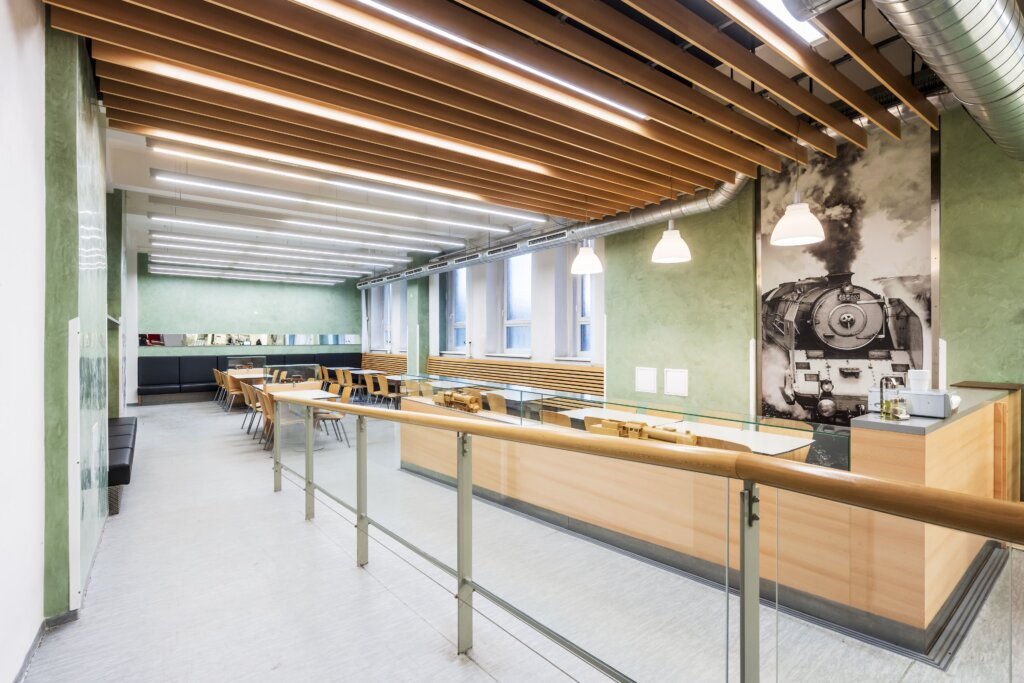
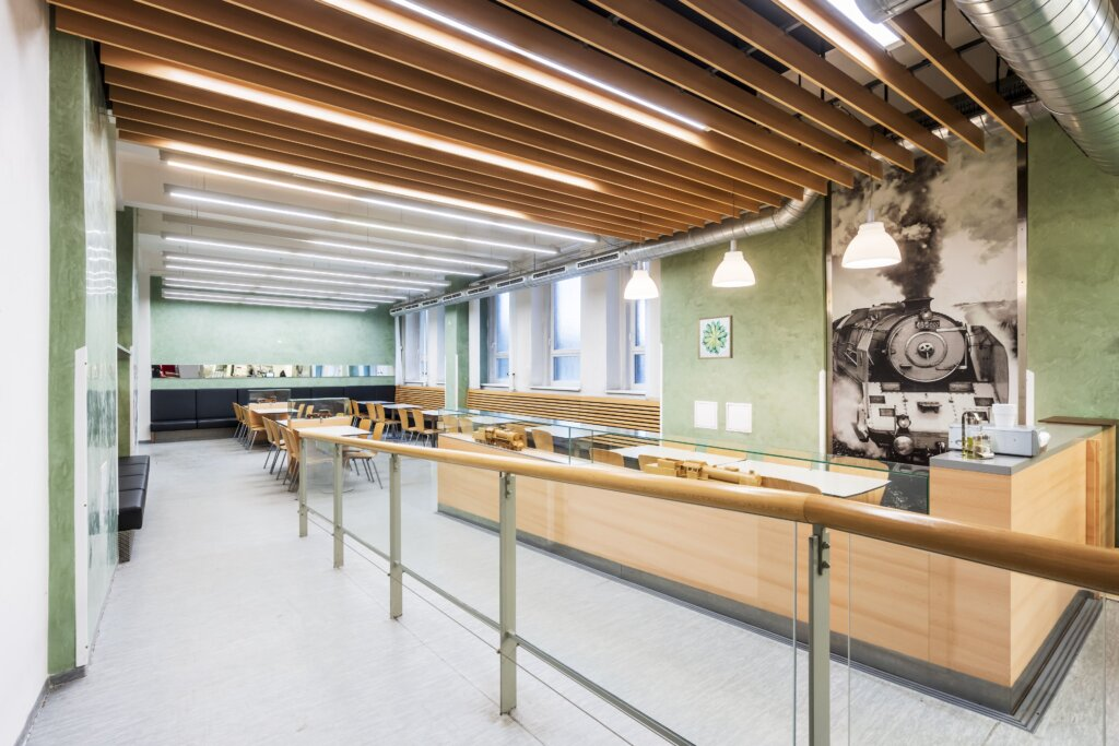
+ wall art (715, 338)
